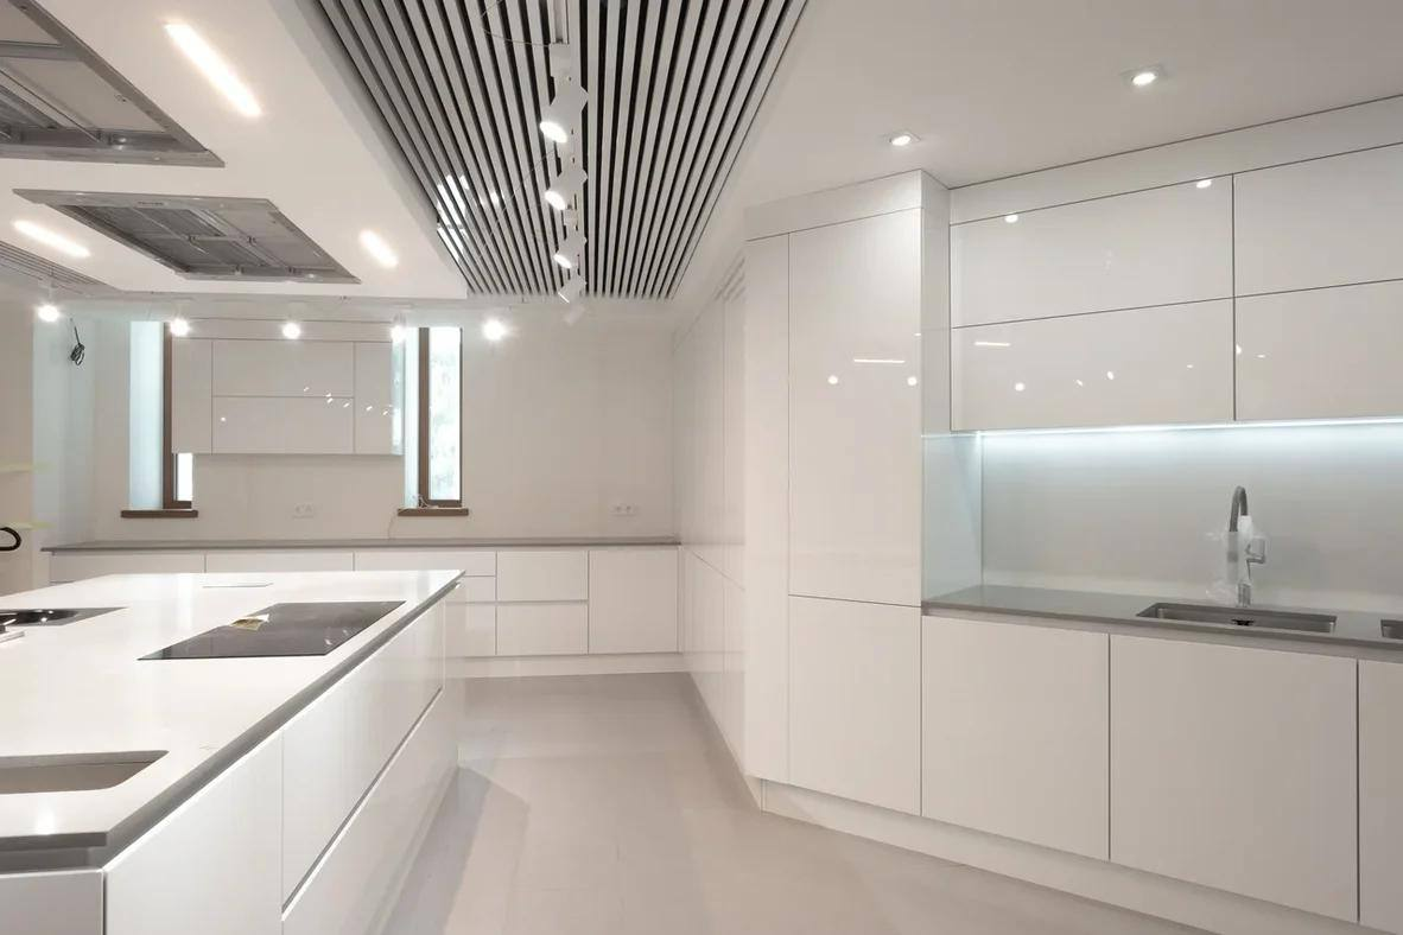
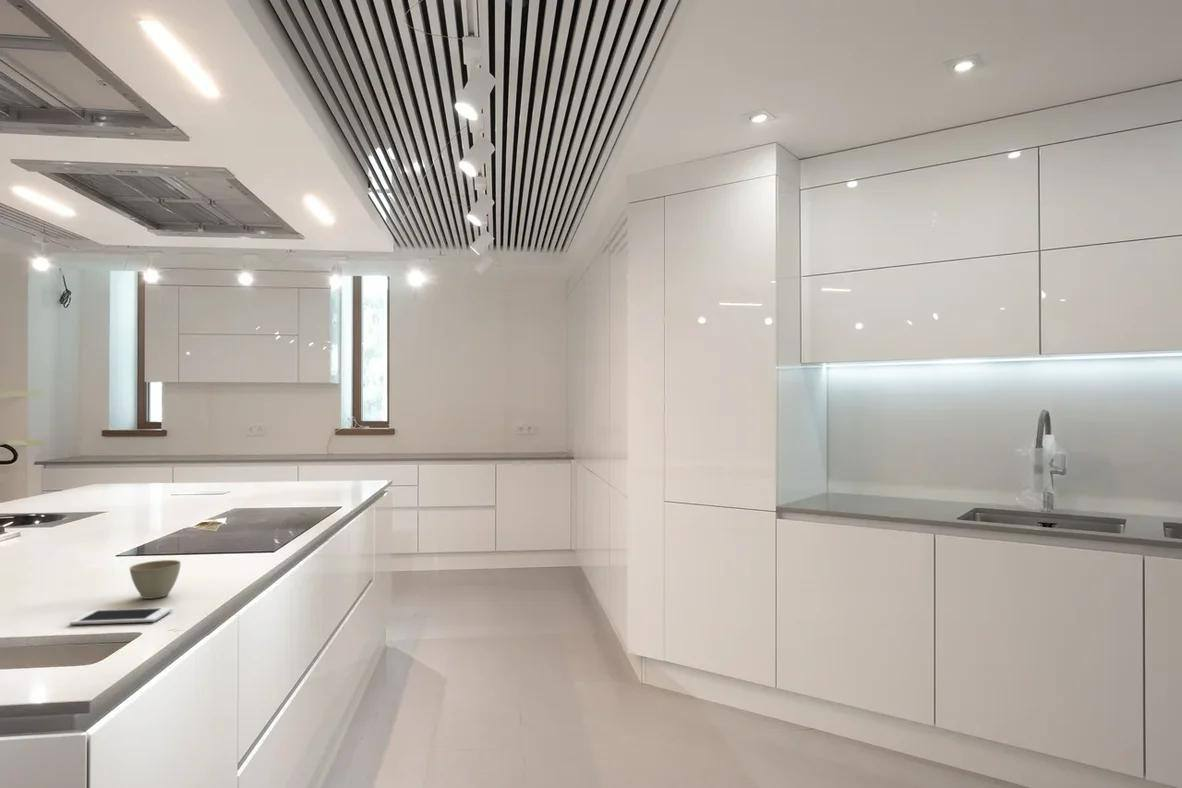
+ cell phone (122, 616)
+ flower pot (155, 580)
